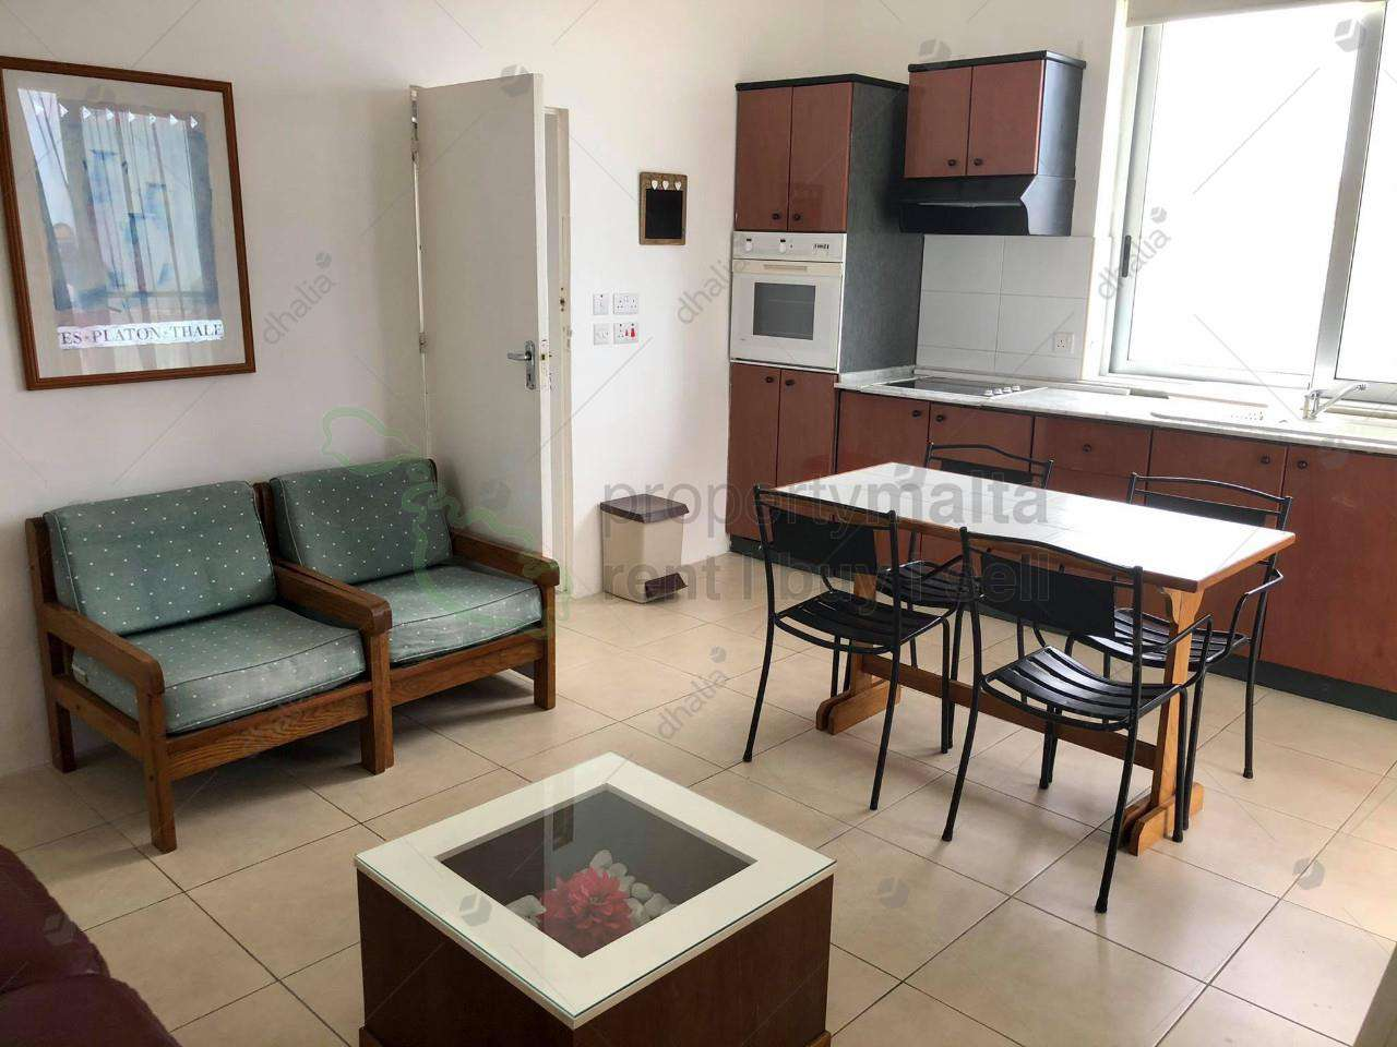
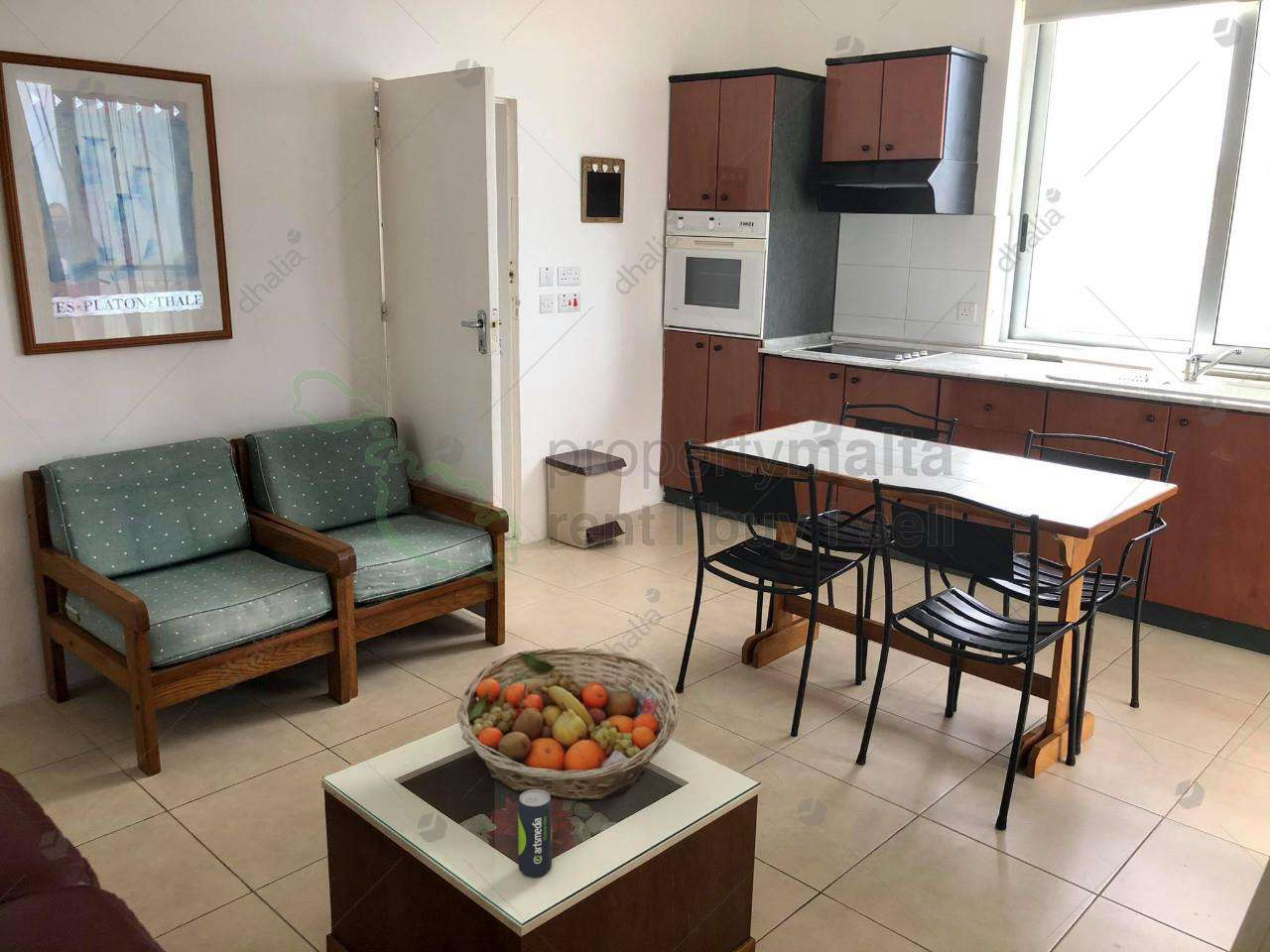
+ fruit basket (568, 721)
+ beverage can (535, 833)
